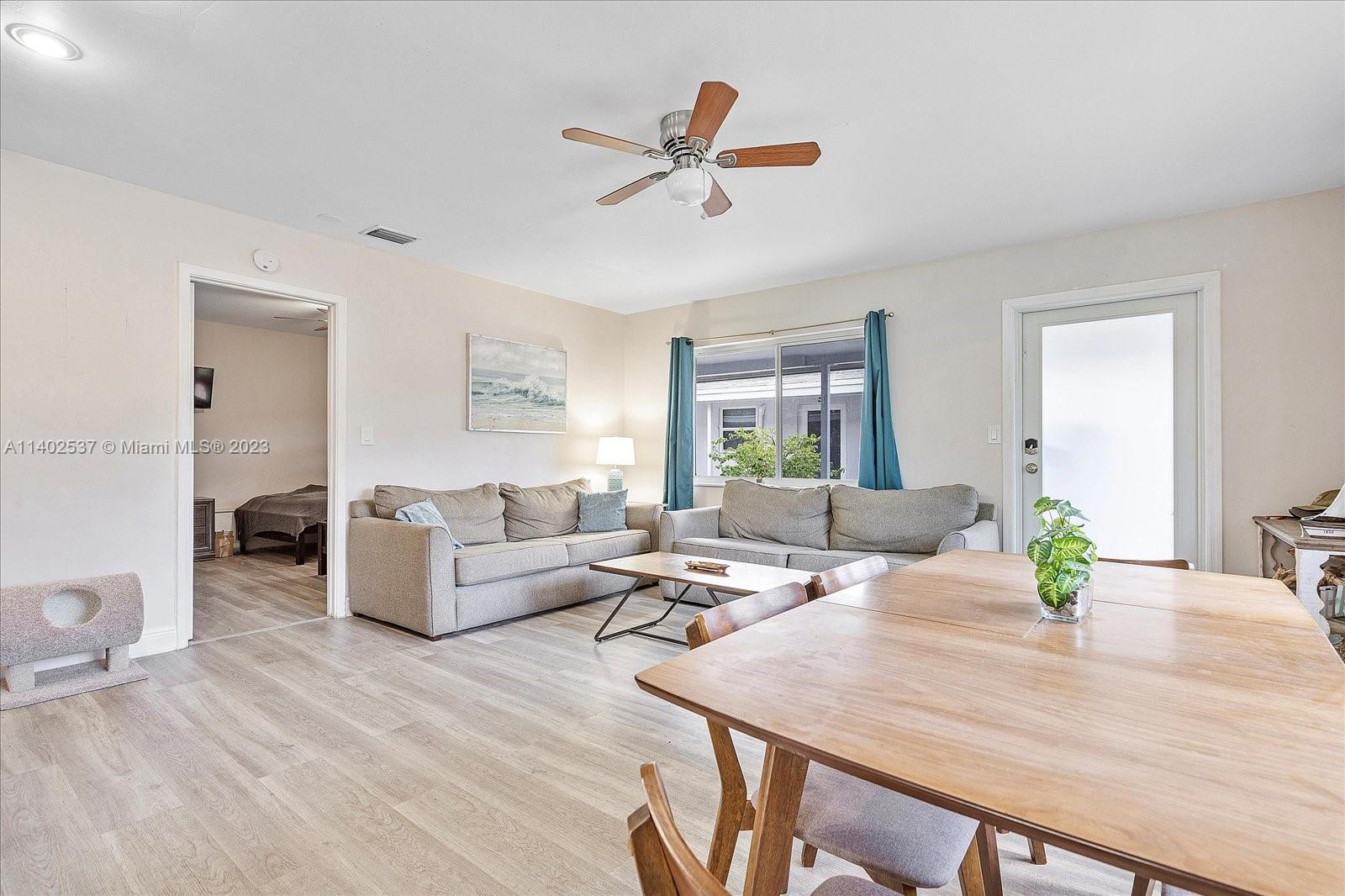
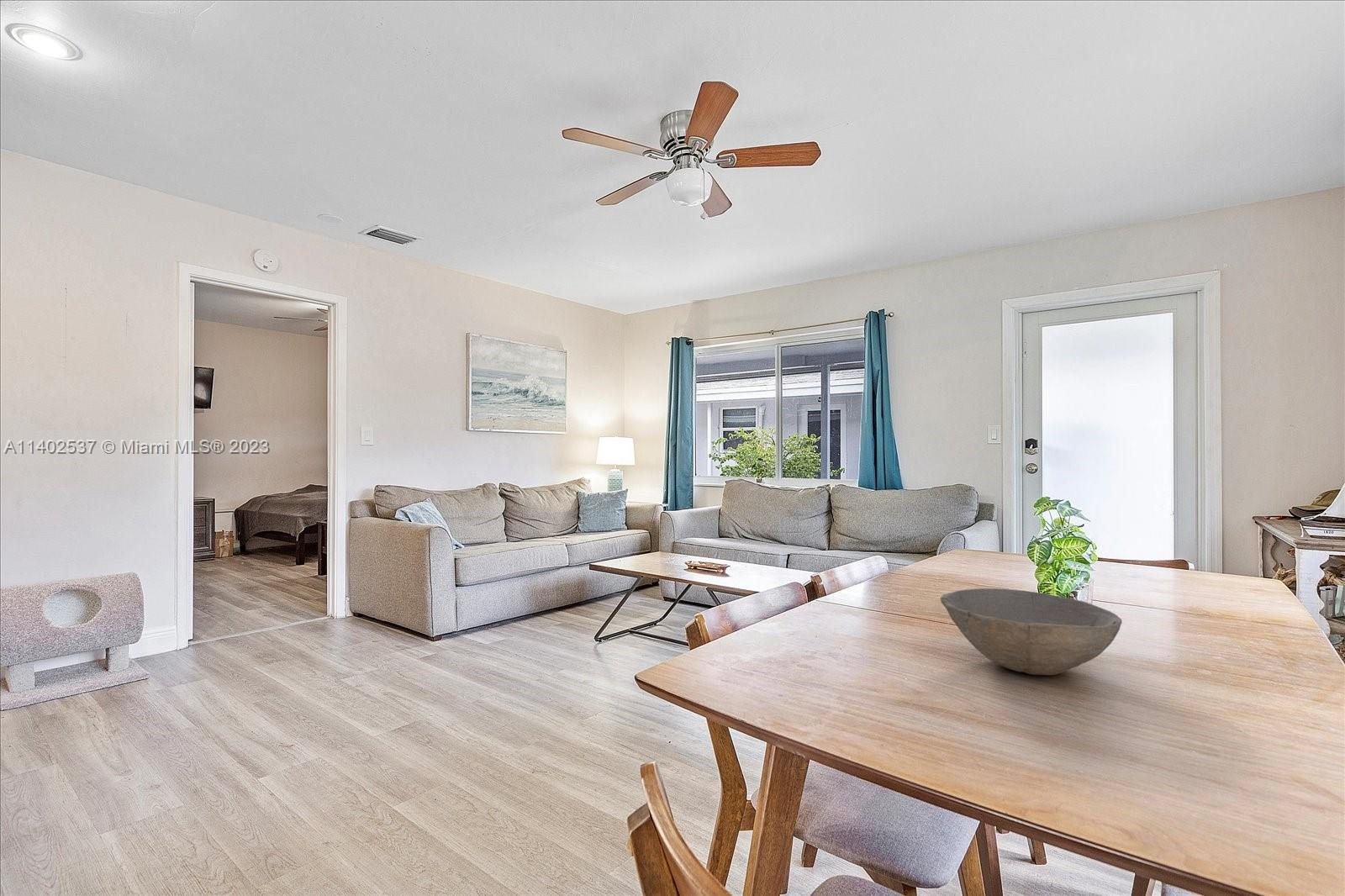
+ bowl (1026, 635)
